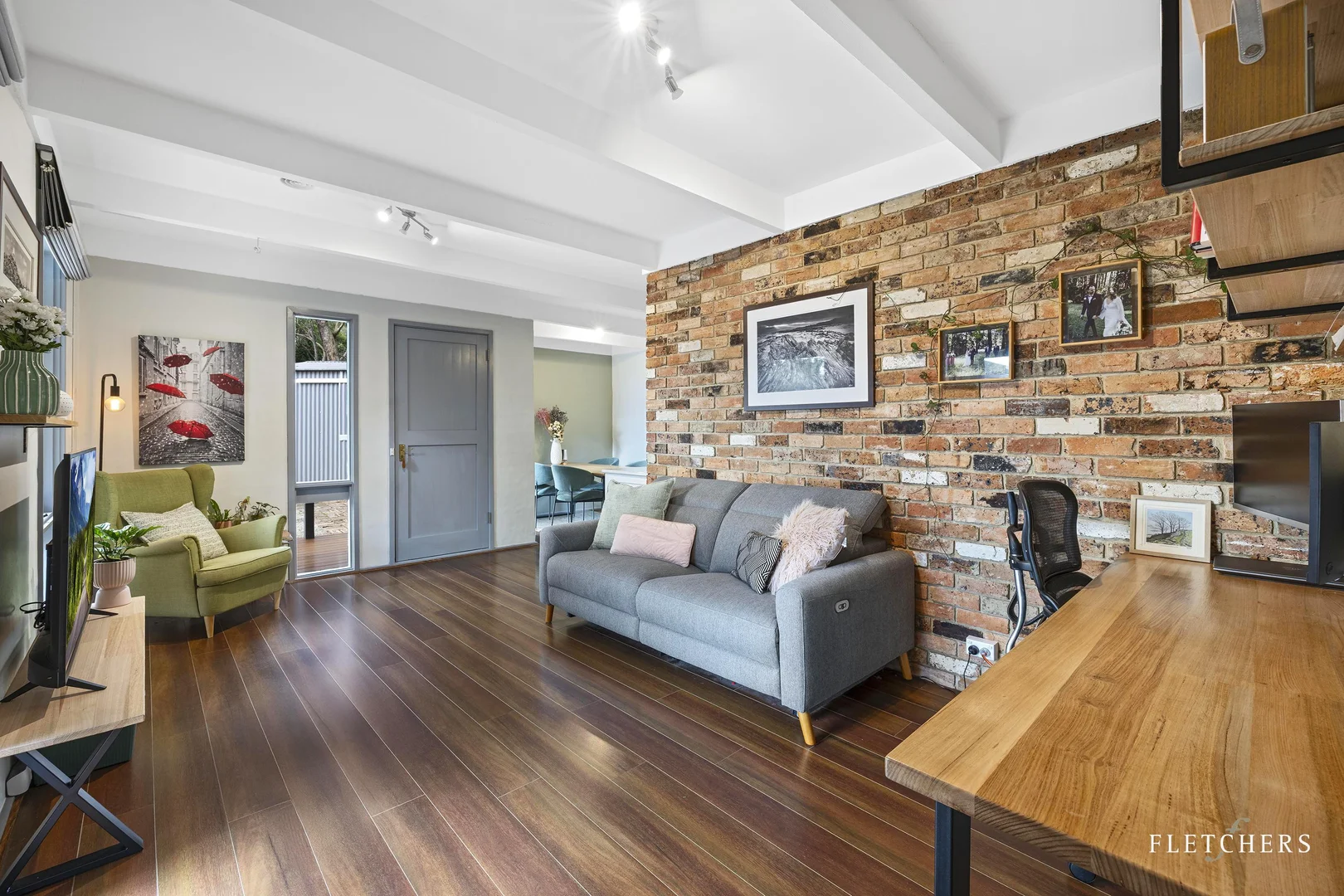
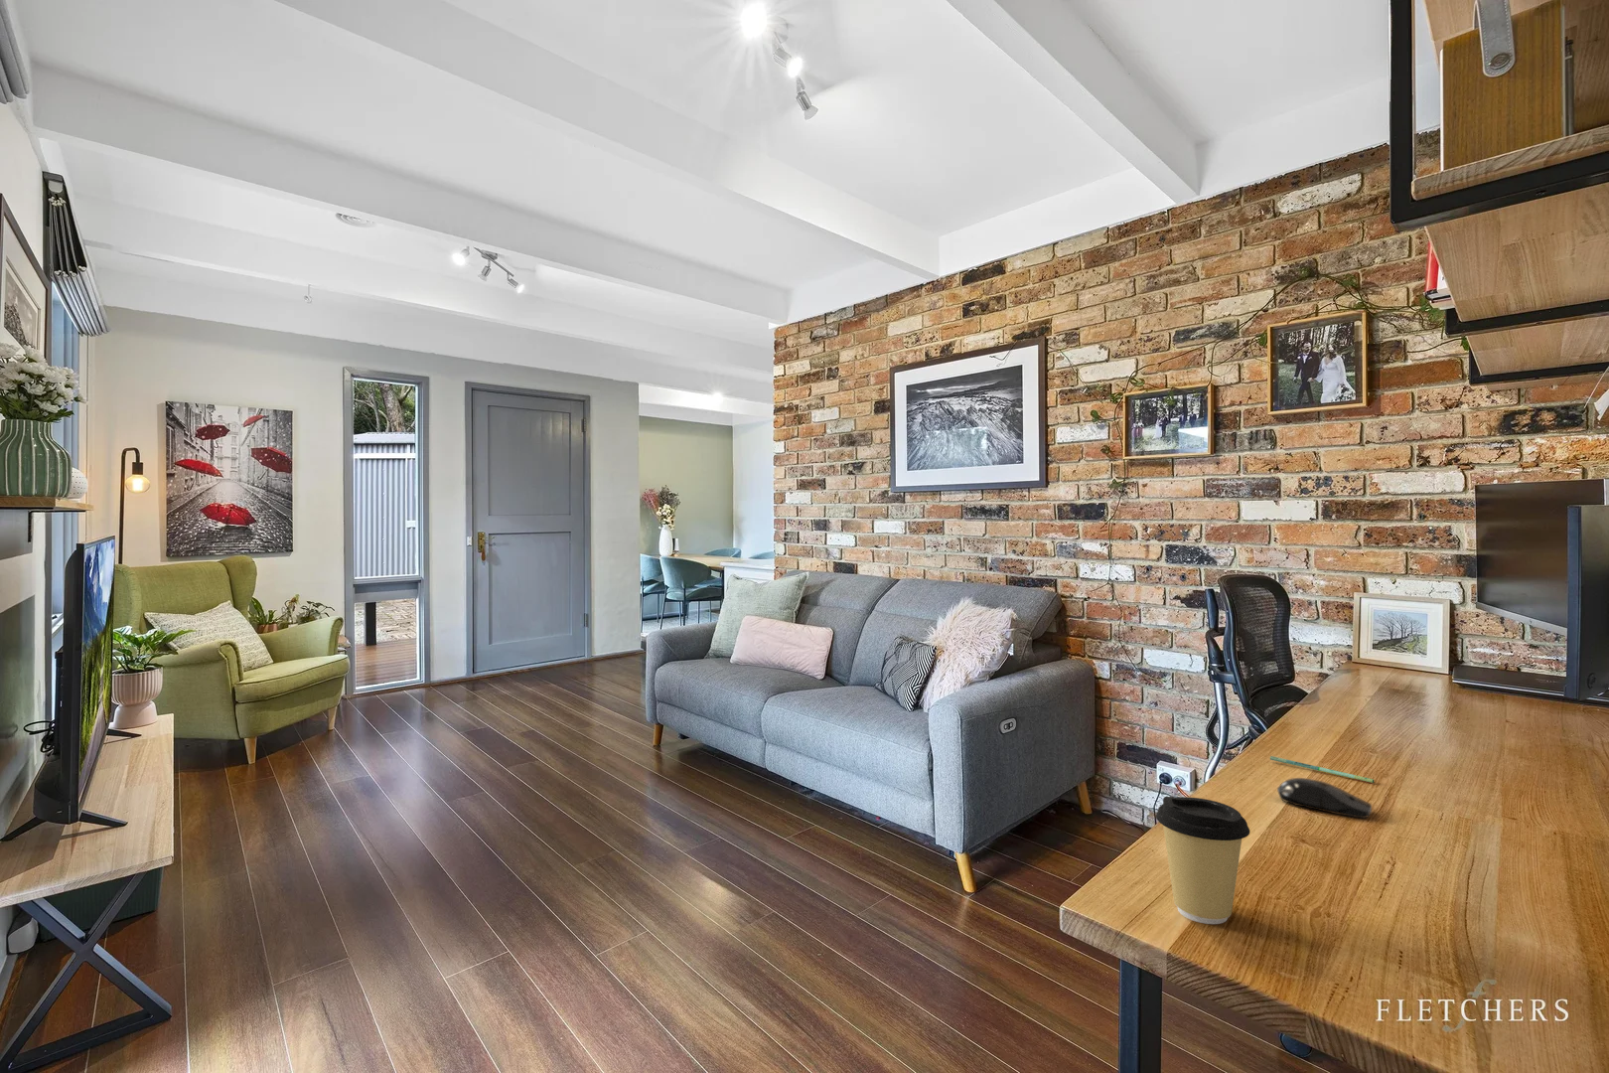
+ computer mouse (1326, 795)
+ pen (1319, 769)
+ coffee cup (1202, 859)
